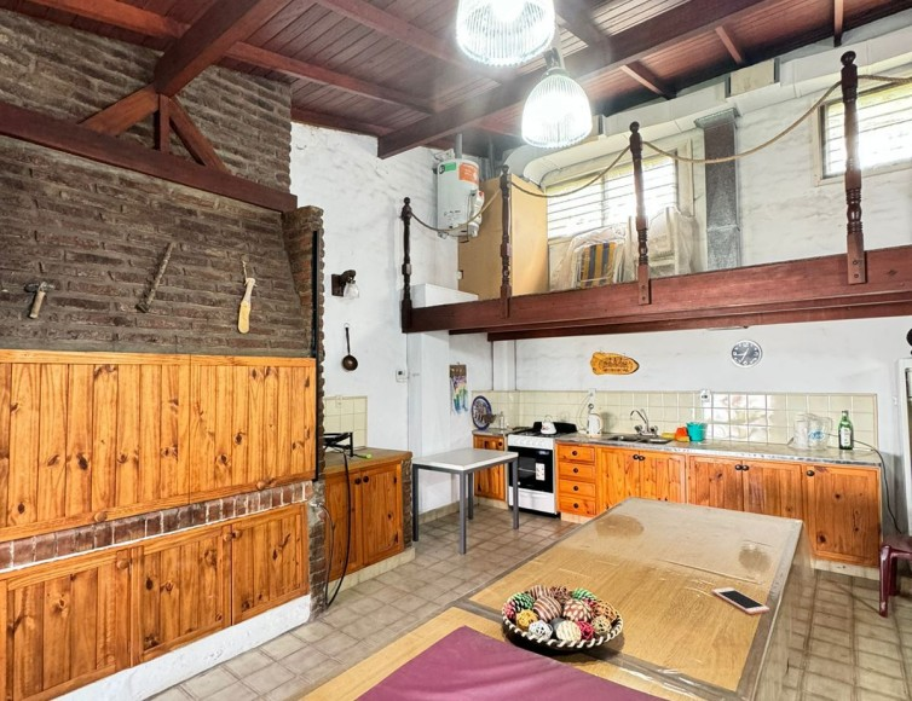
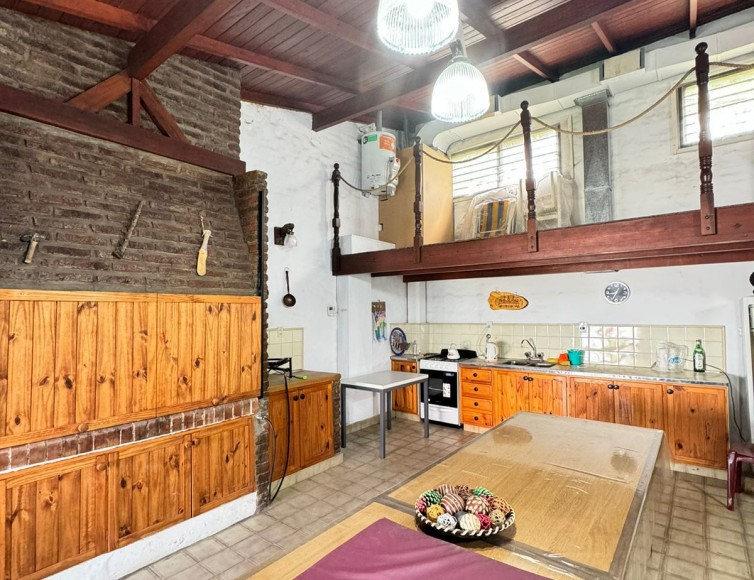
- cell phone (739, 599)
